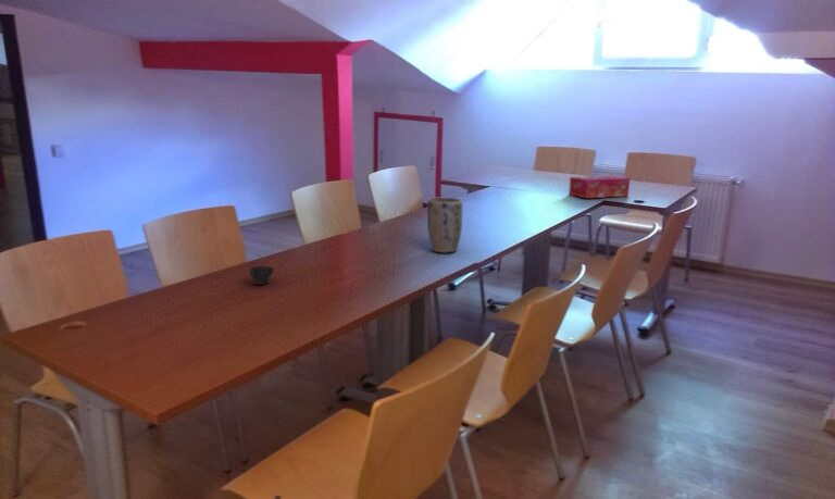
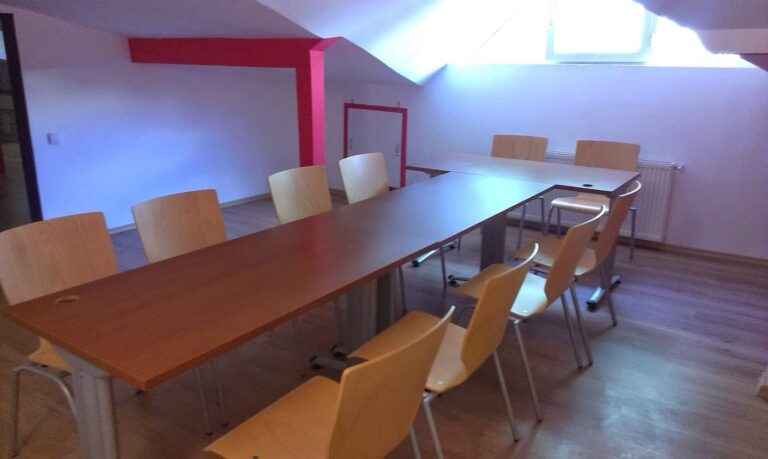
- plant pot (444, 225)
- cup (262, 275)
- tissue box (599, 186)
